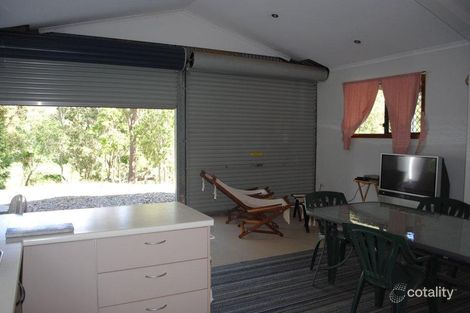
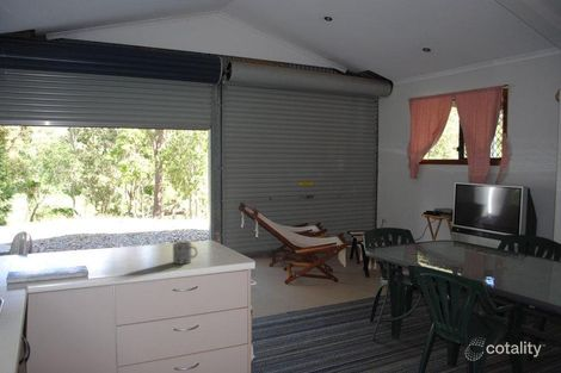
+ mug (185, 253)
